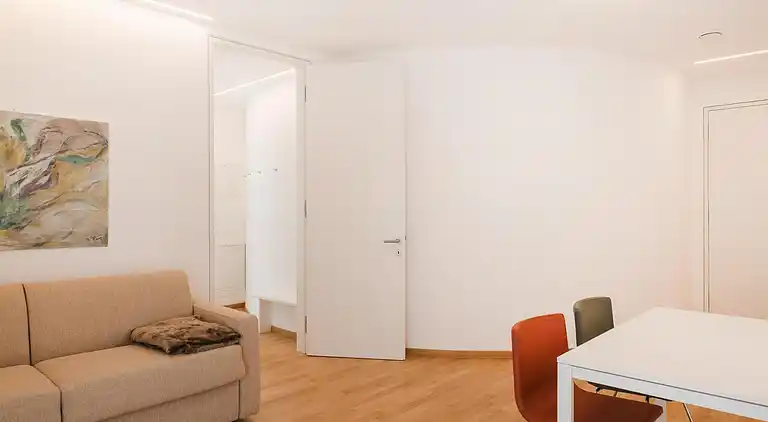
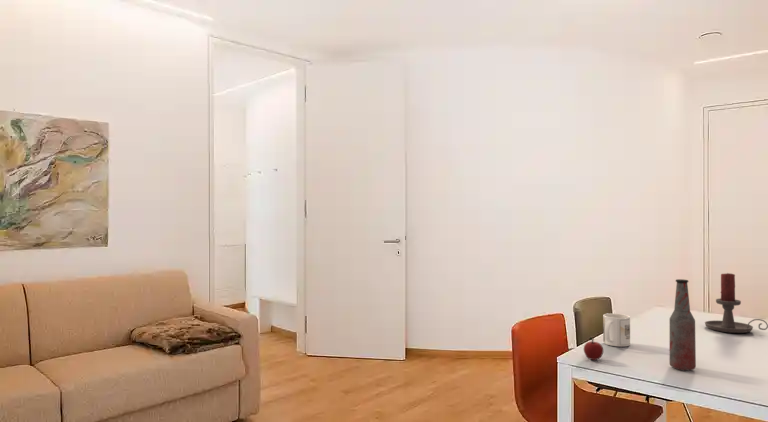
+ apple (593, 348)
+ candle holder (735, 301)
+ bottle (682, 324)
+ mug (614, 329)
